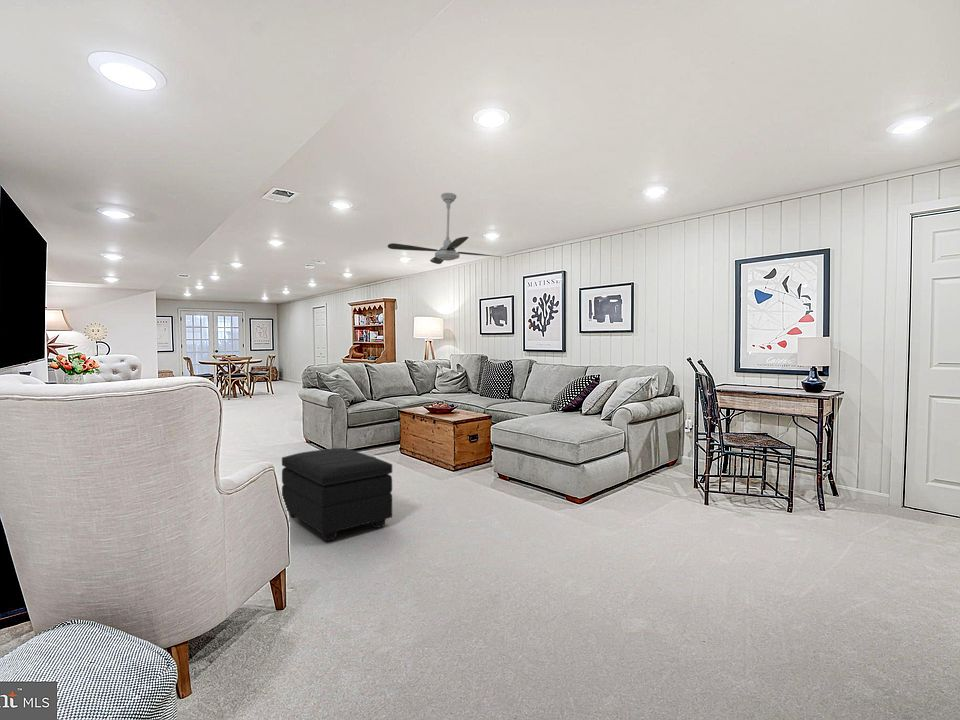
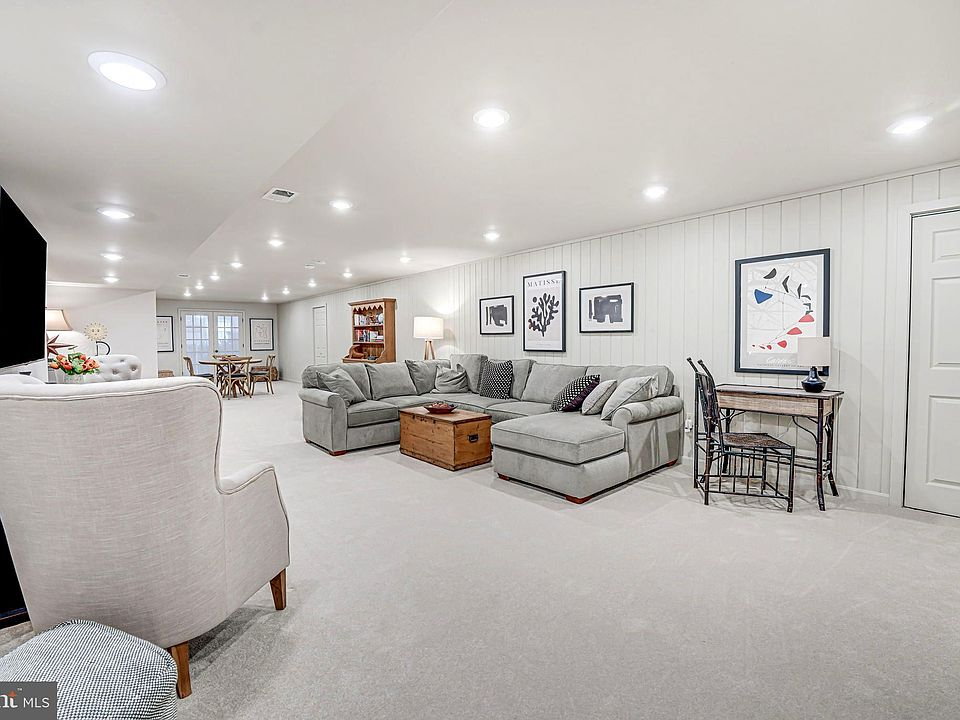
- footstool (335, 488)
- ceiling fan (447, 226)
